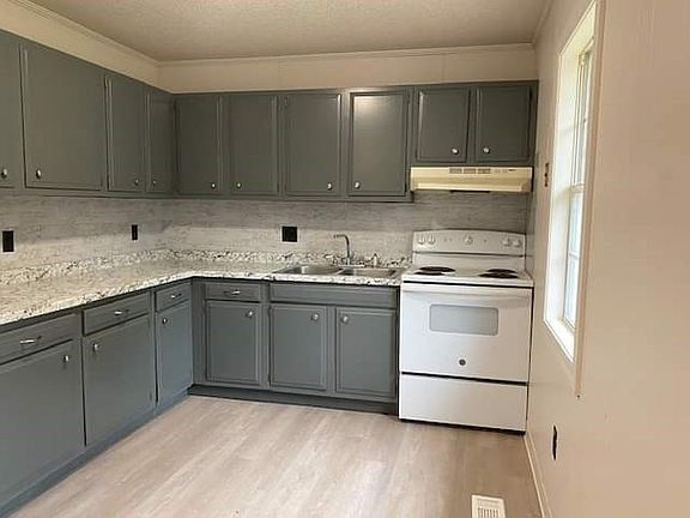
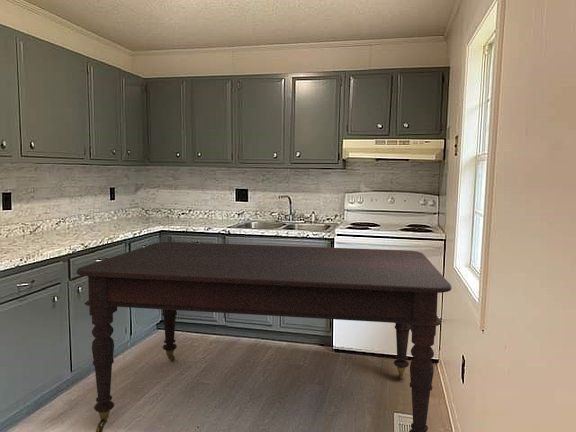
+ dining table (270, 315)
